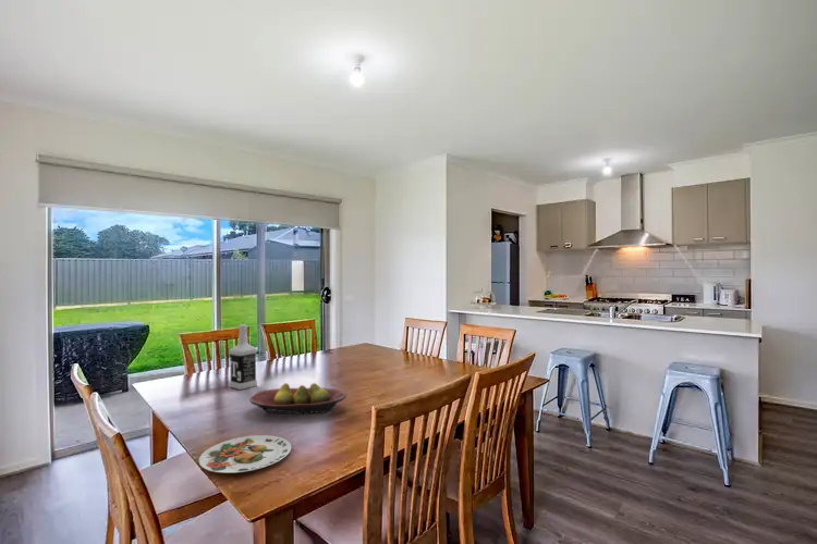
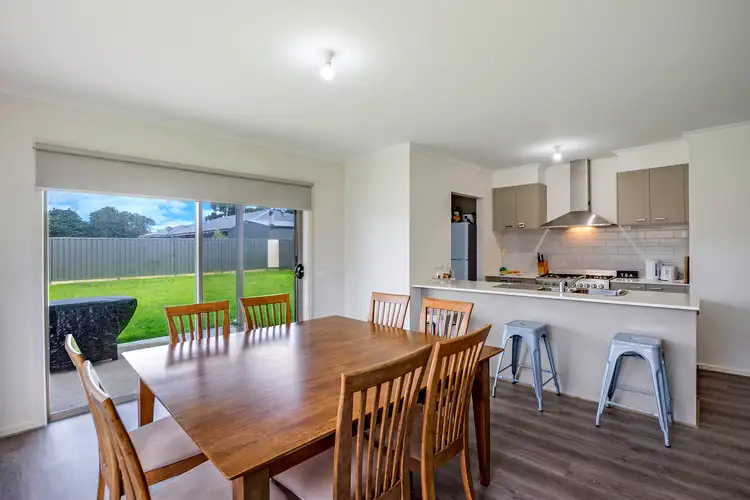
- fruit bowl (298, 396)
- plate (246, 454)
- vodka (243, 355)
